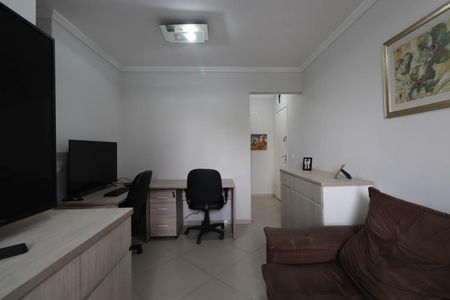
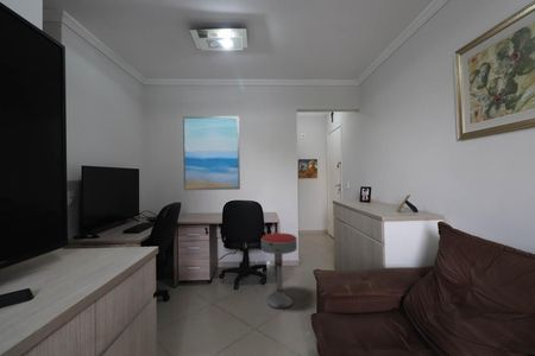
+ bar stool (279, 268)
+ wall art (212, 153)
